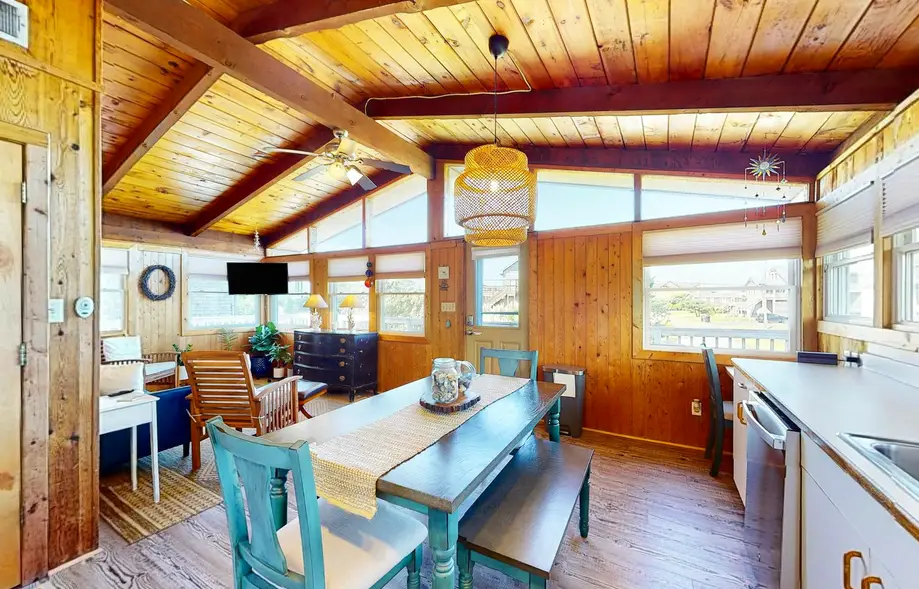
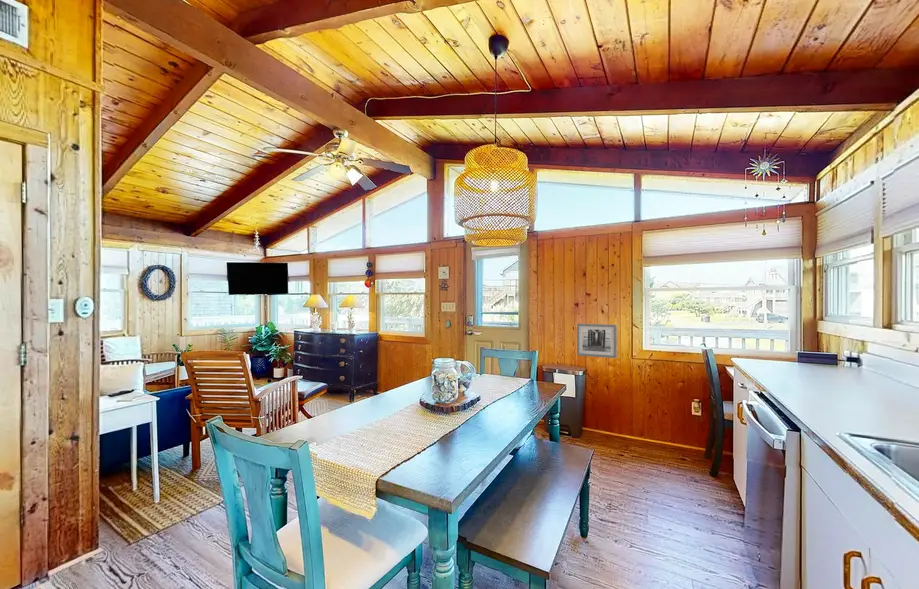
+ wall art (596, 340)
